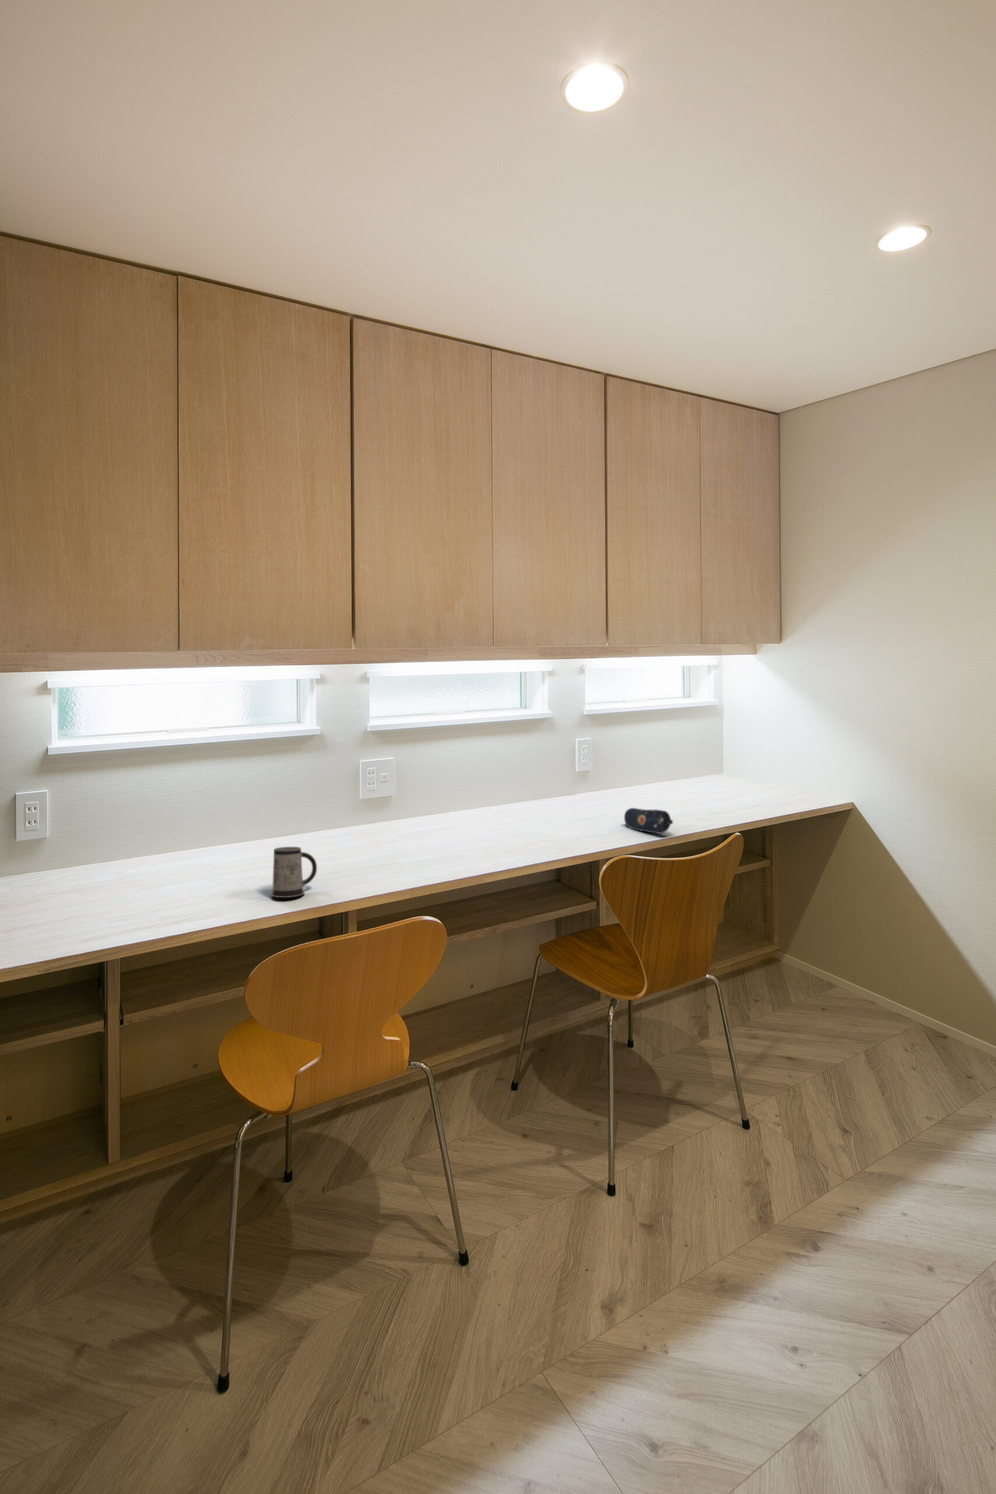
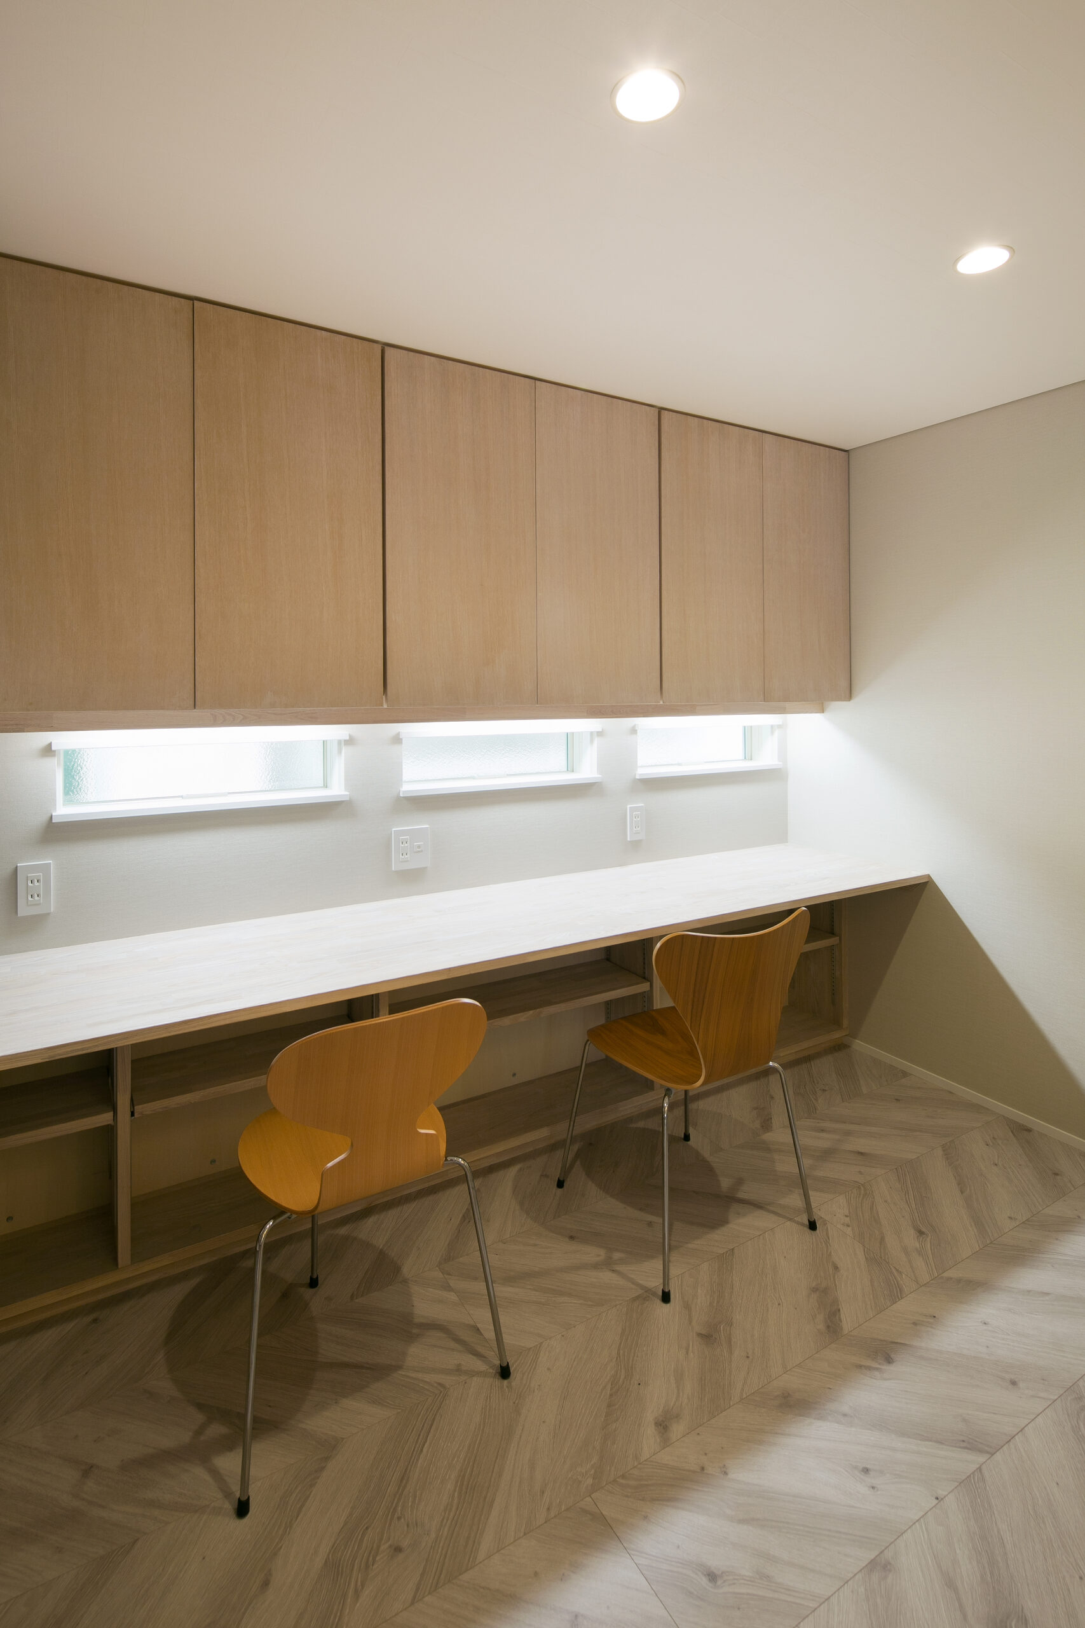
- pencil case (647, 820)
- mug (295, 870)
